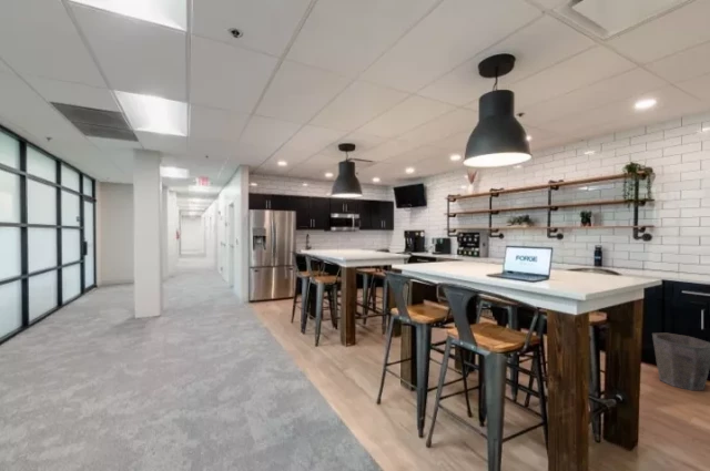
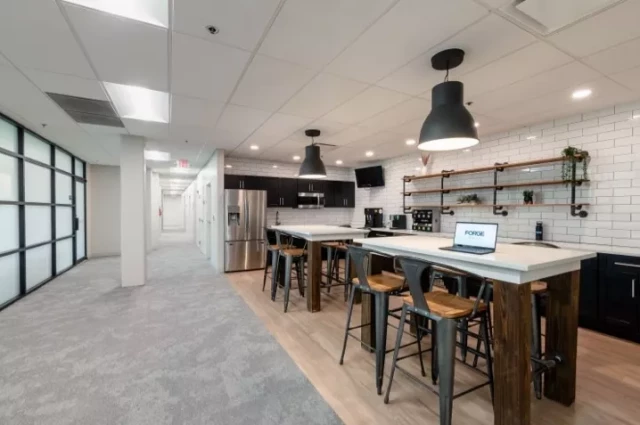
- waste bin (680, 361)
